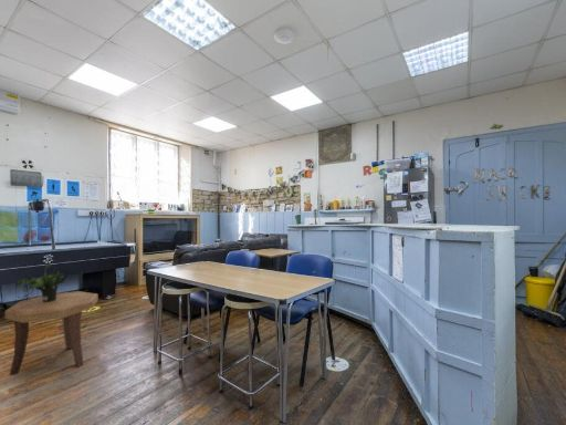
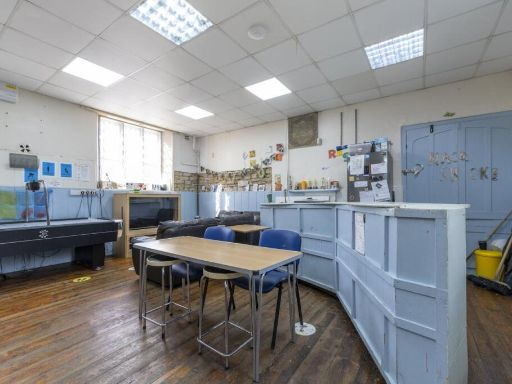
- side table (63, 331)
- potted plant (43, 282)
